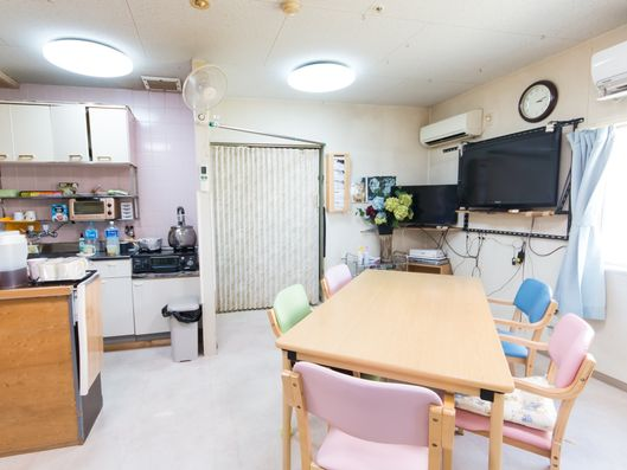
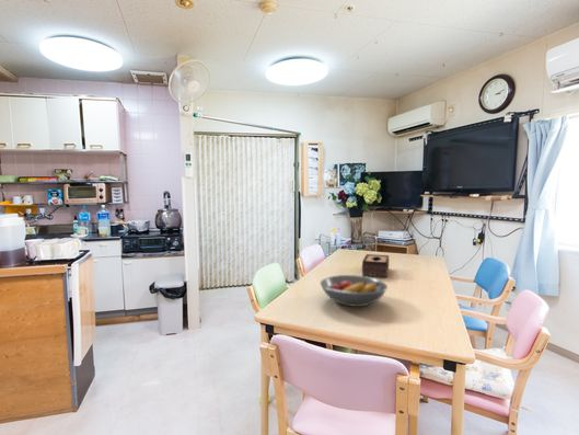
+ tissue box (375, 264)
+ fruit bowl (352, 289)
